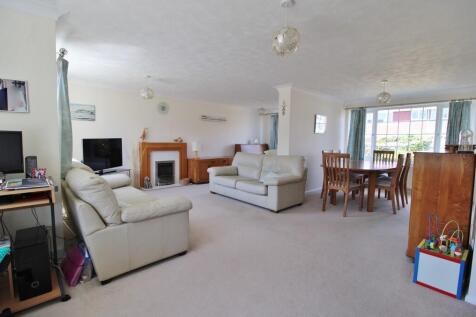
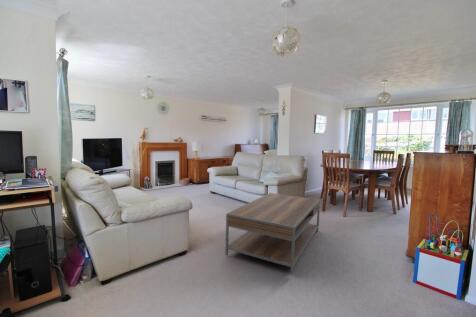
+ coffee table (280, 224)
